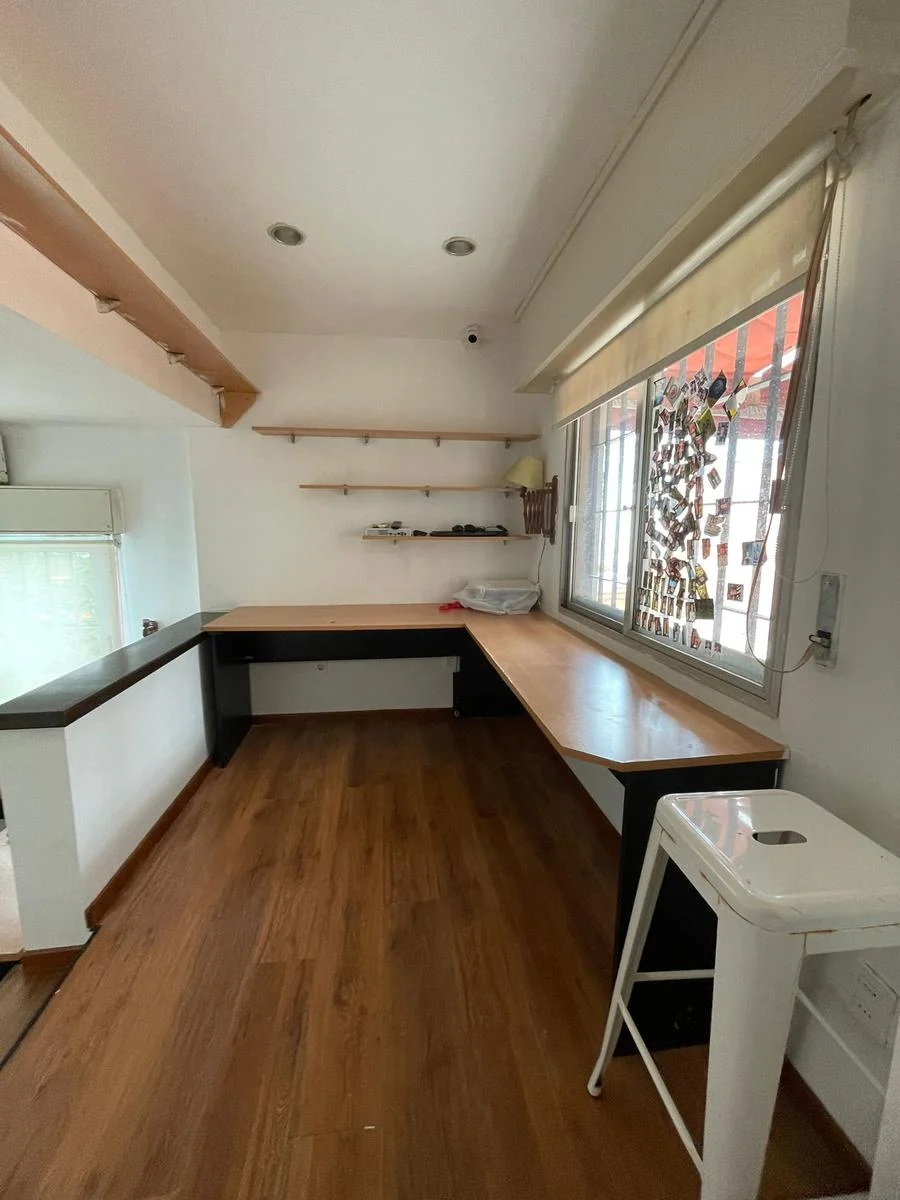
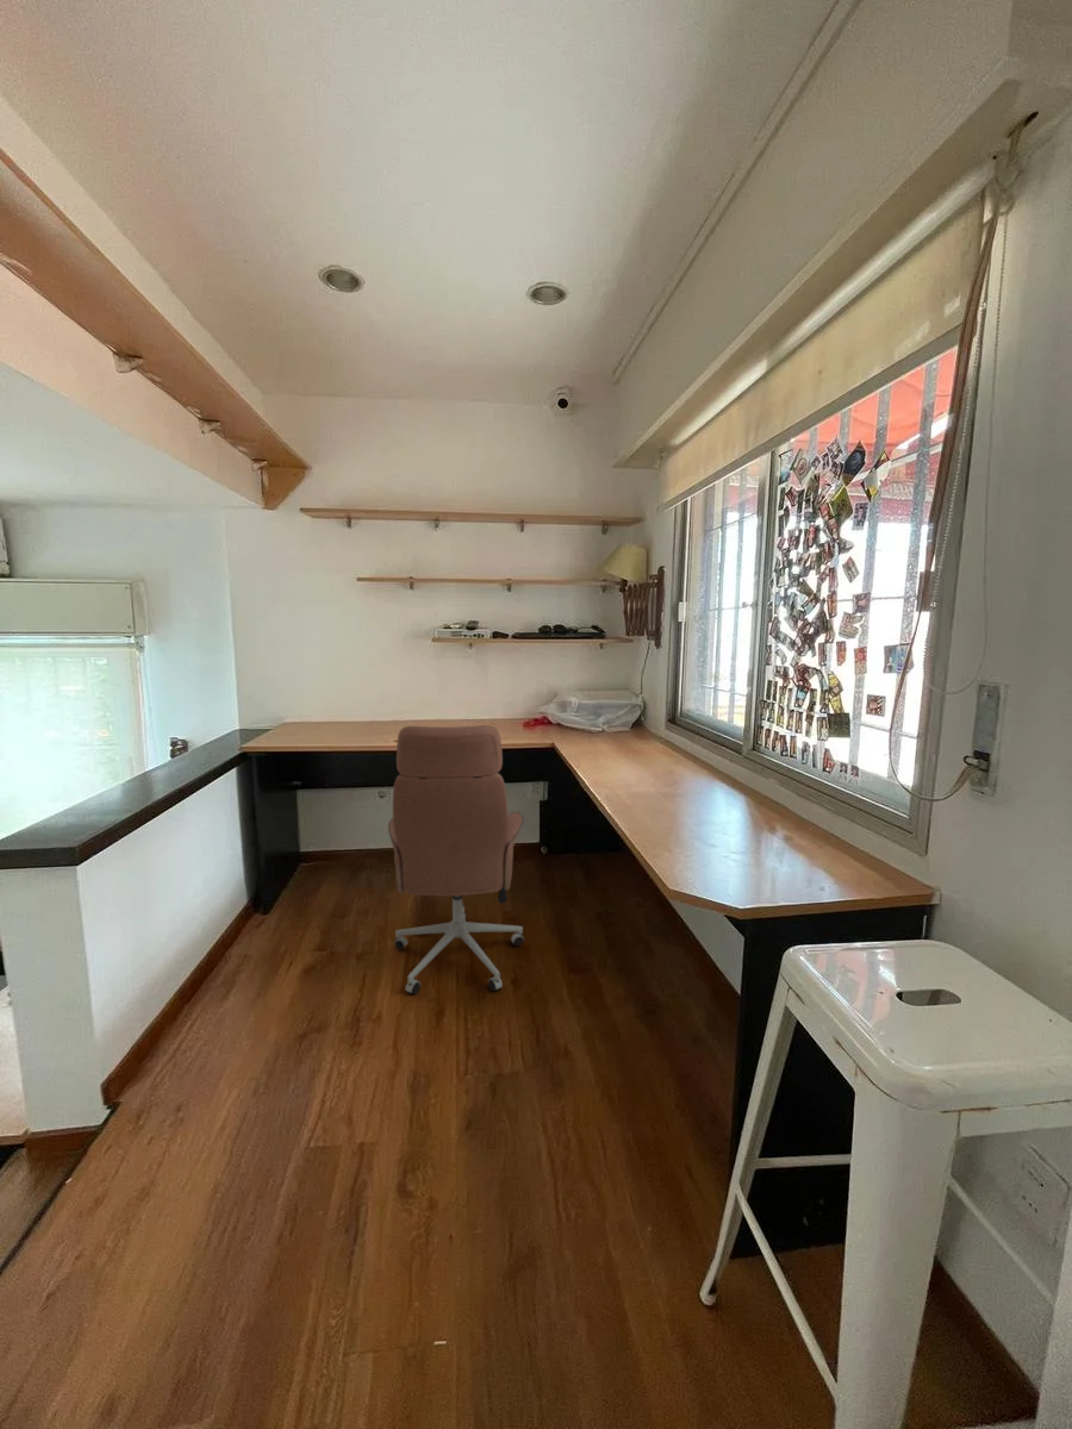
+ office chair (455, 842)
